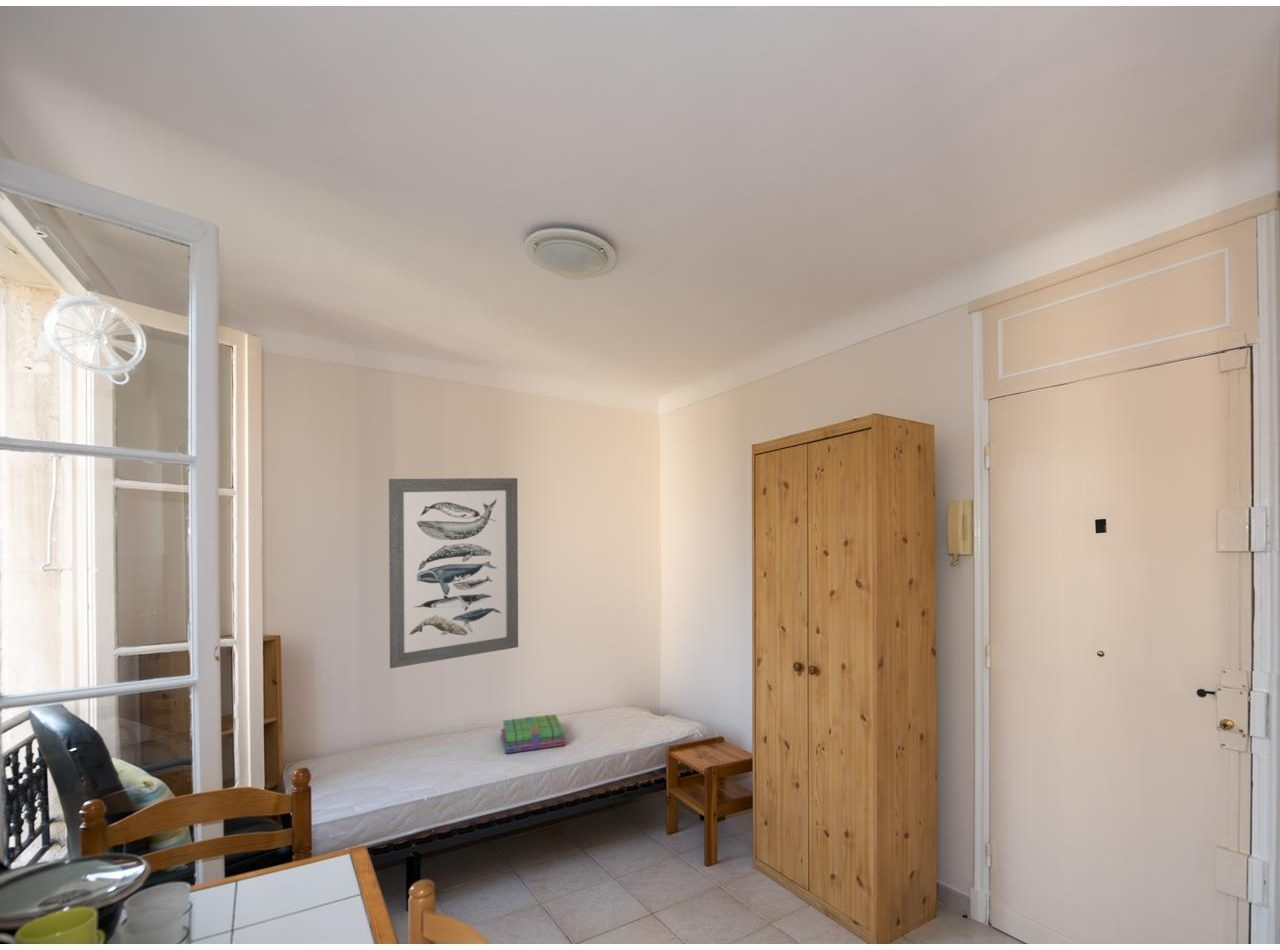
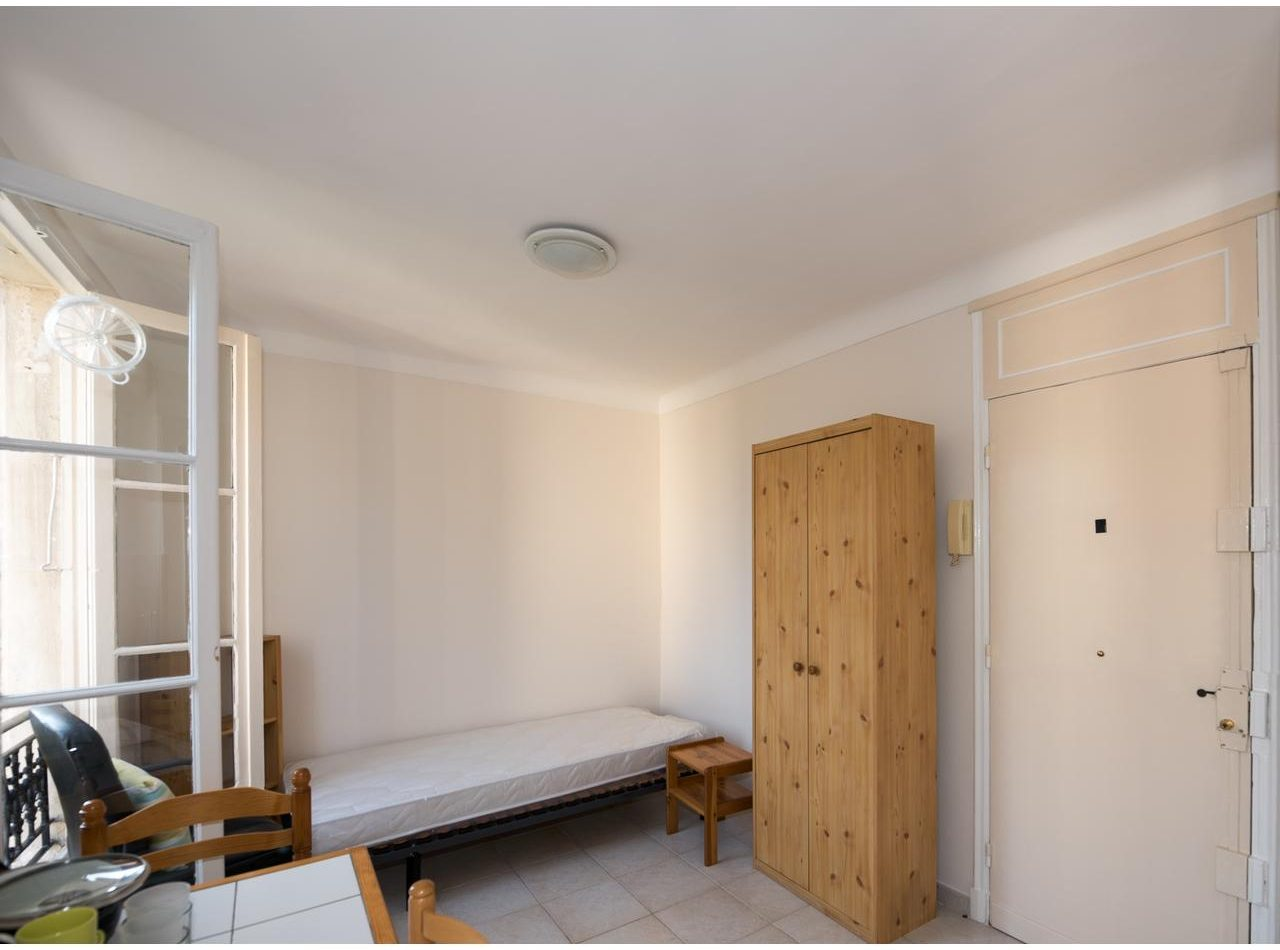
- wall art (457, 567)
- stack of books (532, 732)
